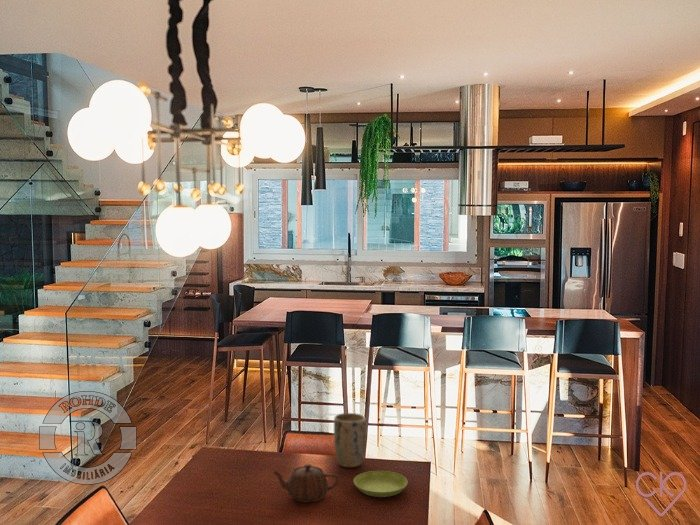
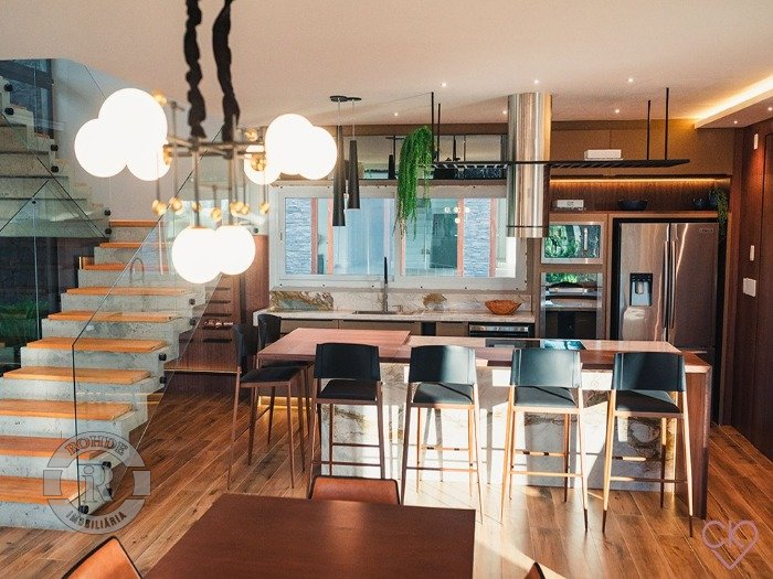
- saucer (380, 484)
- teapot (305, 480)
- plant pot (349, 440)
